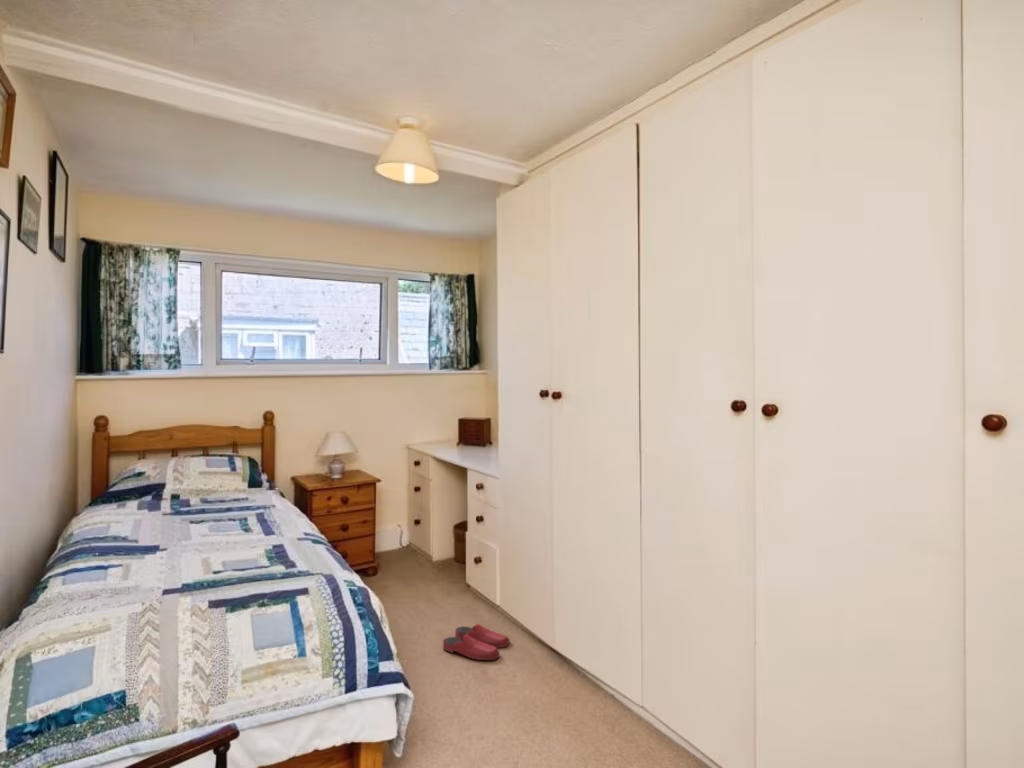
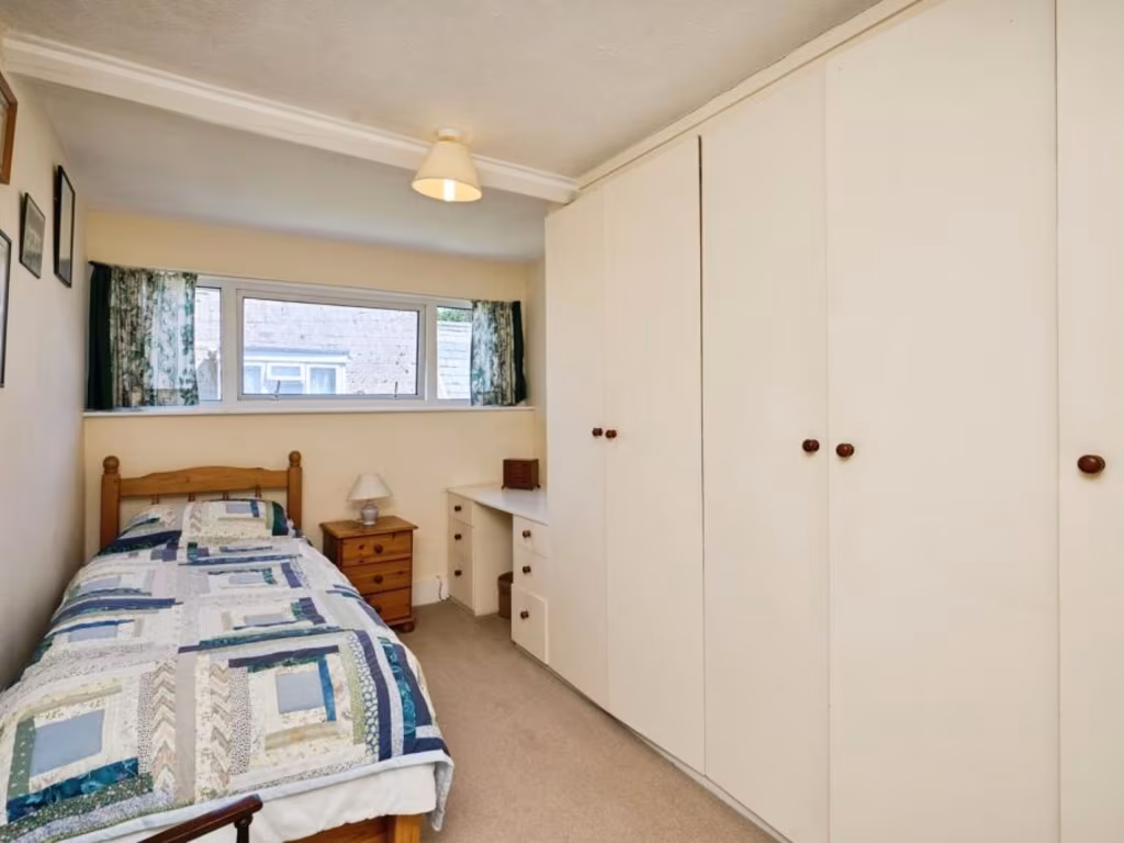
- slippers (476, 638)
